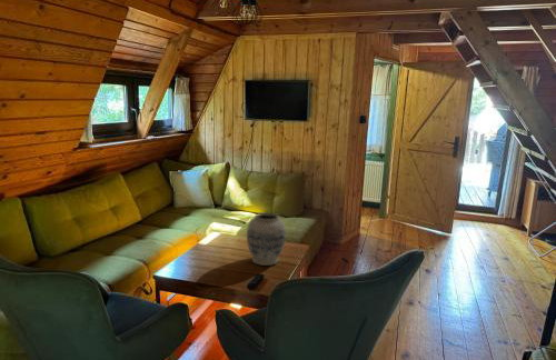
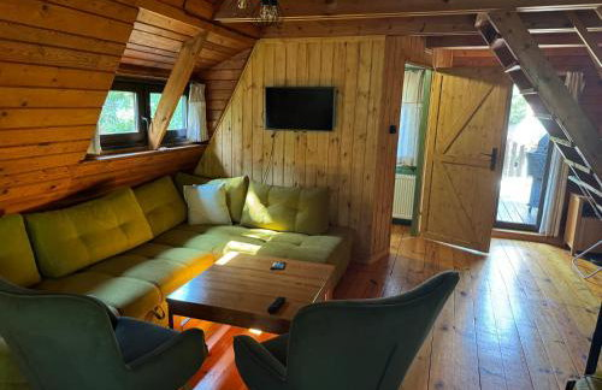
- vase (266, 238)
